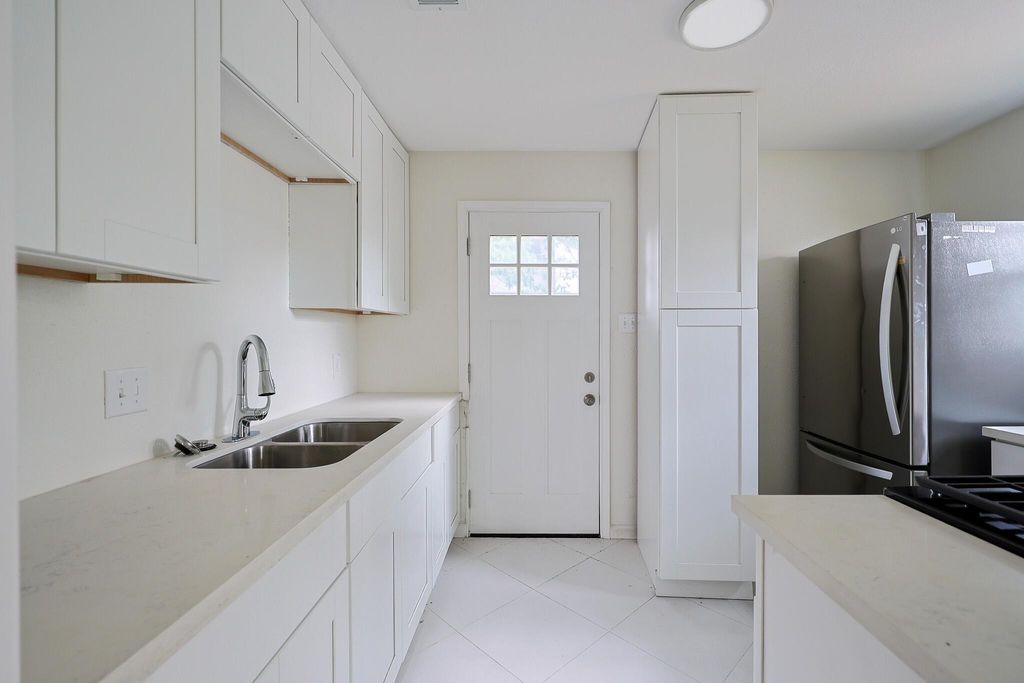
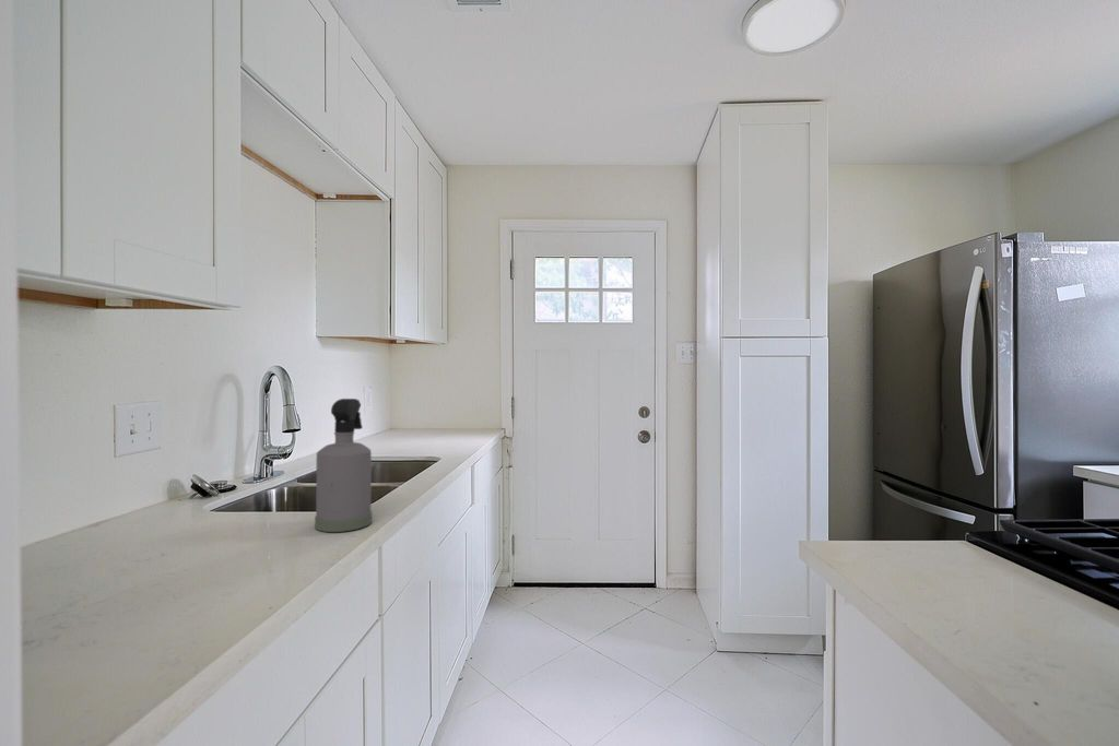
+ spray bottle (345, 460)
